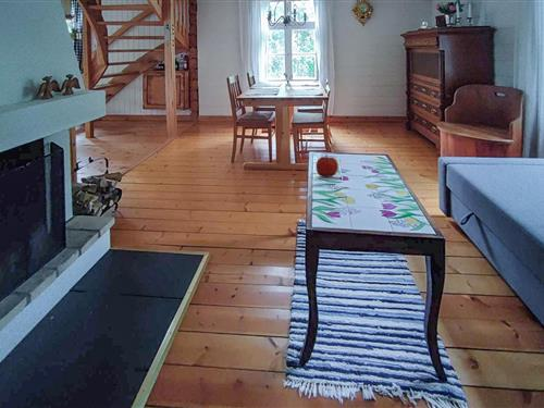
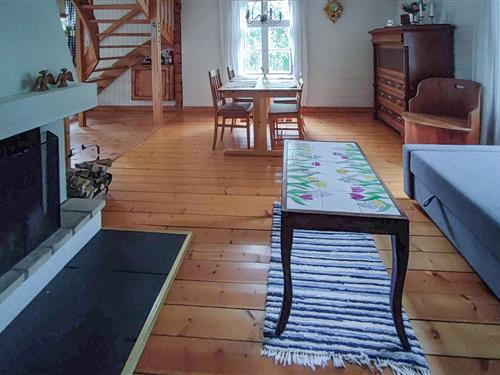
- apple (326, 165)
